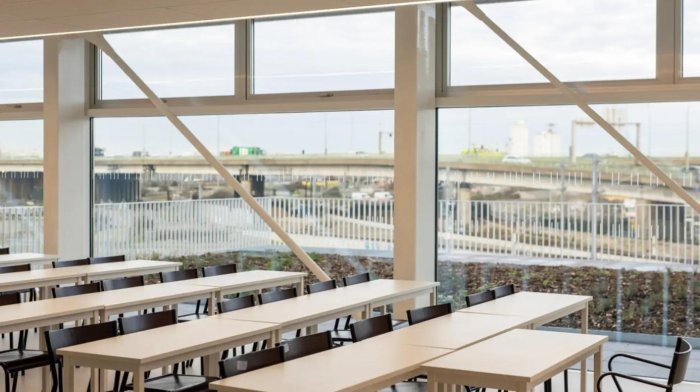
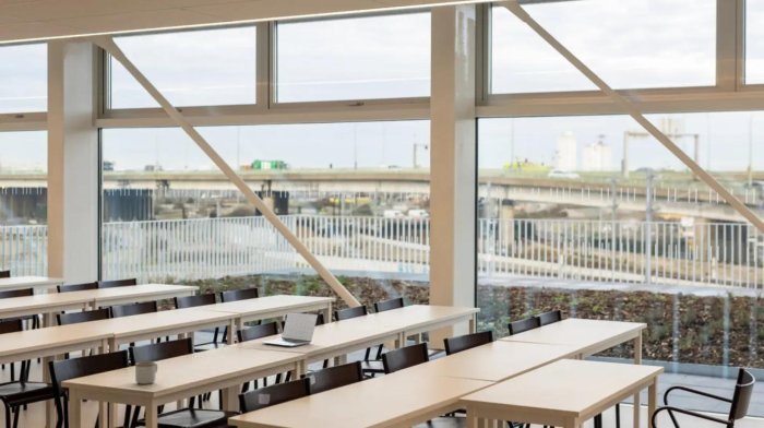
+ mug (147, 372)
+ laptop (289, 329)
